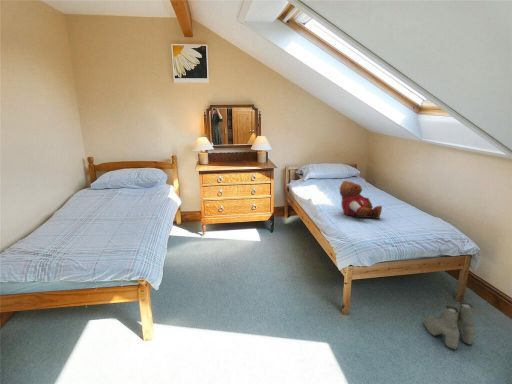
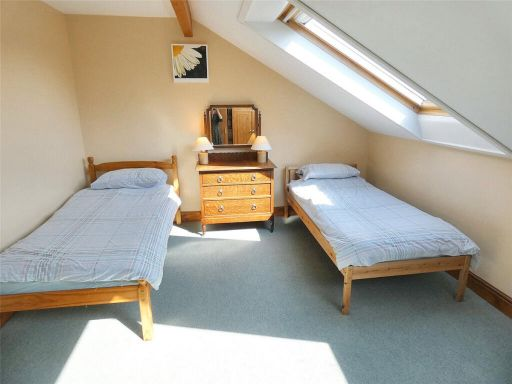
- teddy bear (360, 198)
- boots (450, 318)
